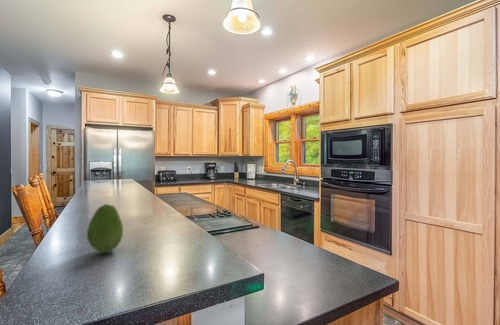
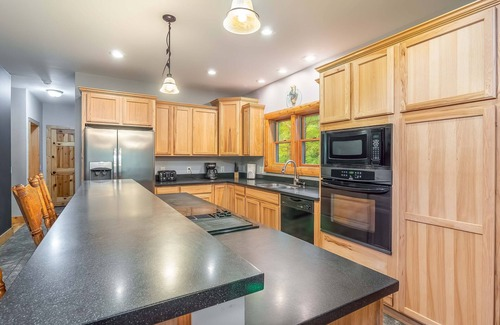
- fruit (105, 227)
